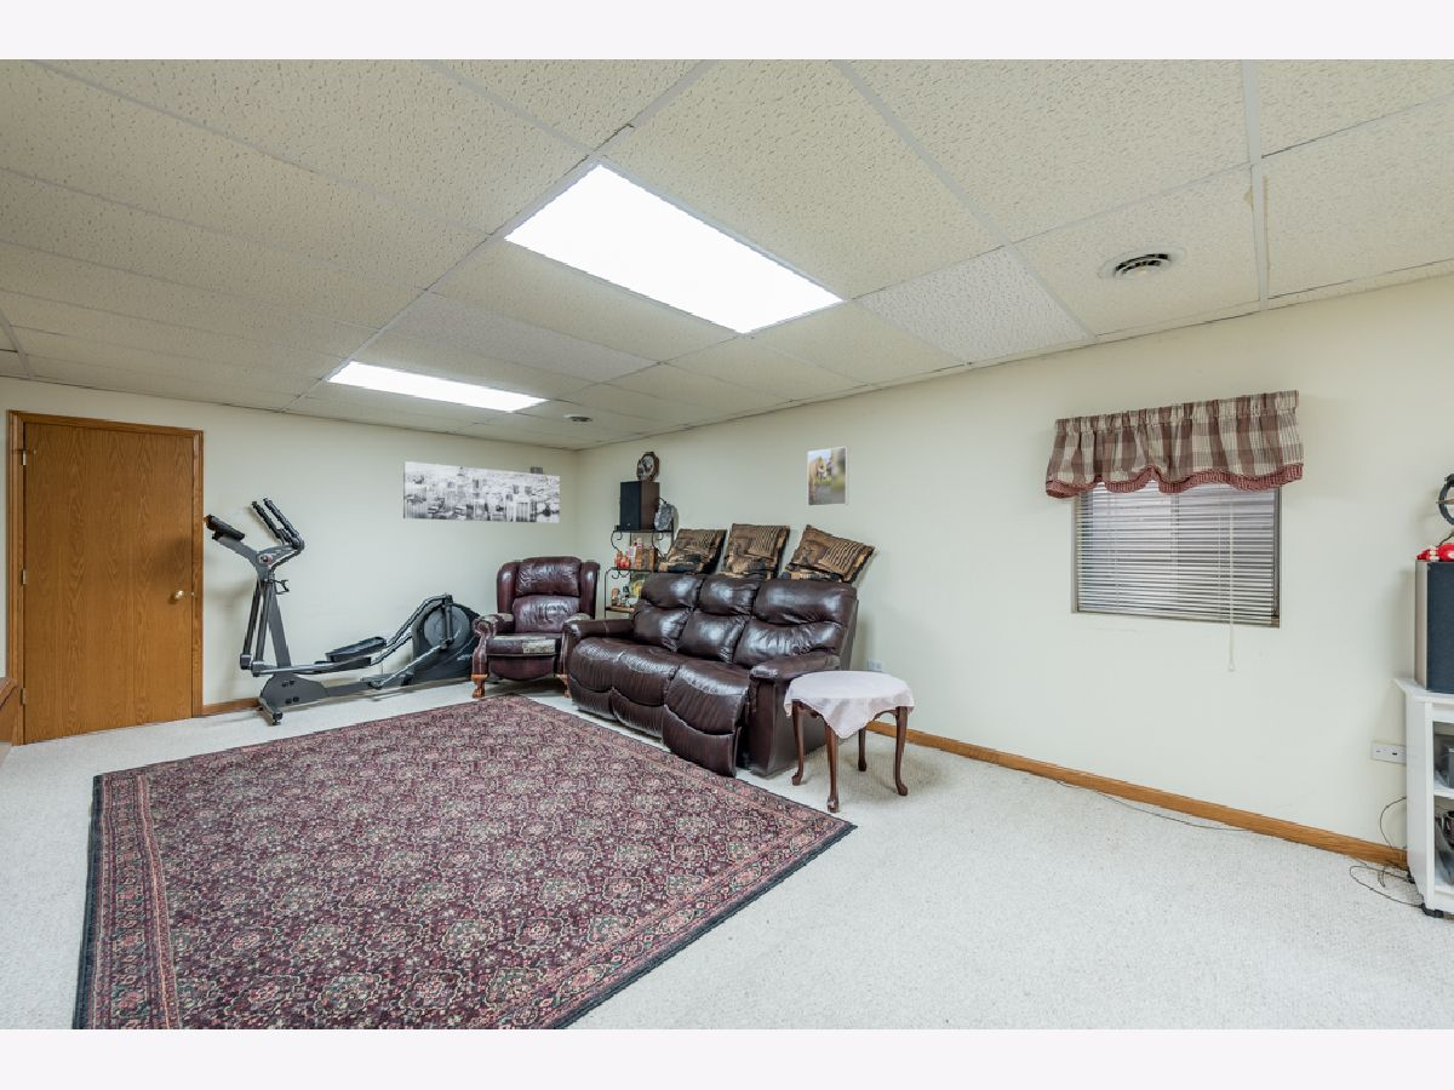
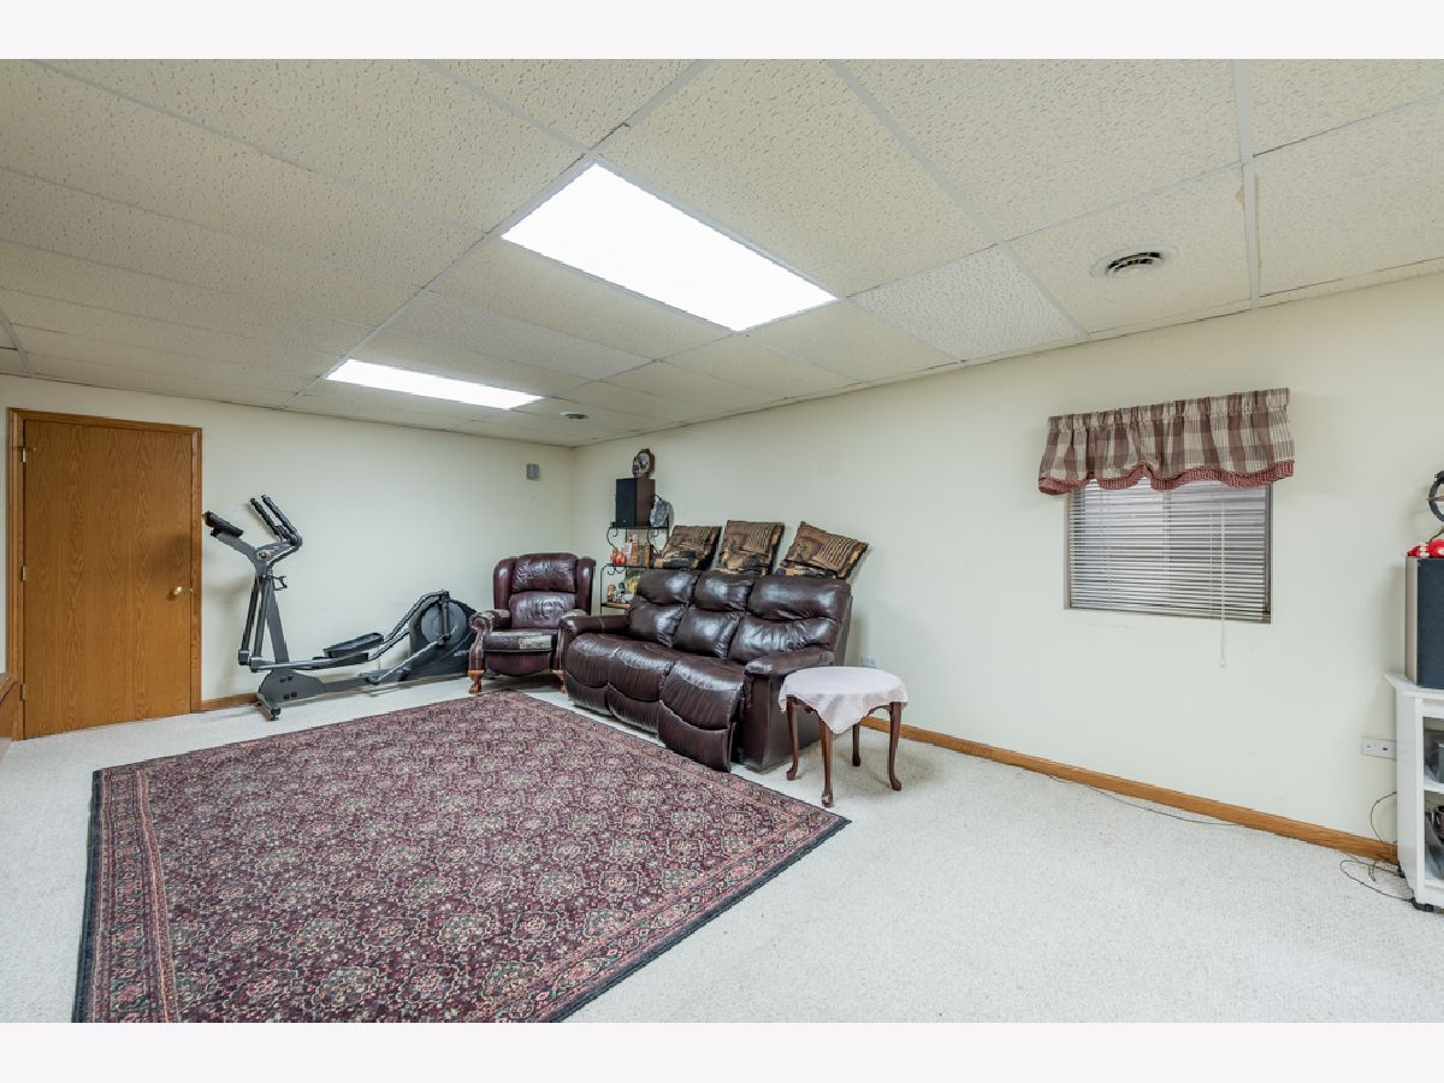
- wall art (488, 495)
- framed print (828, 477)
